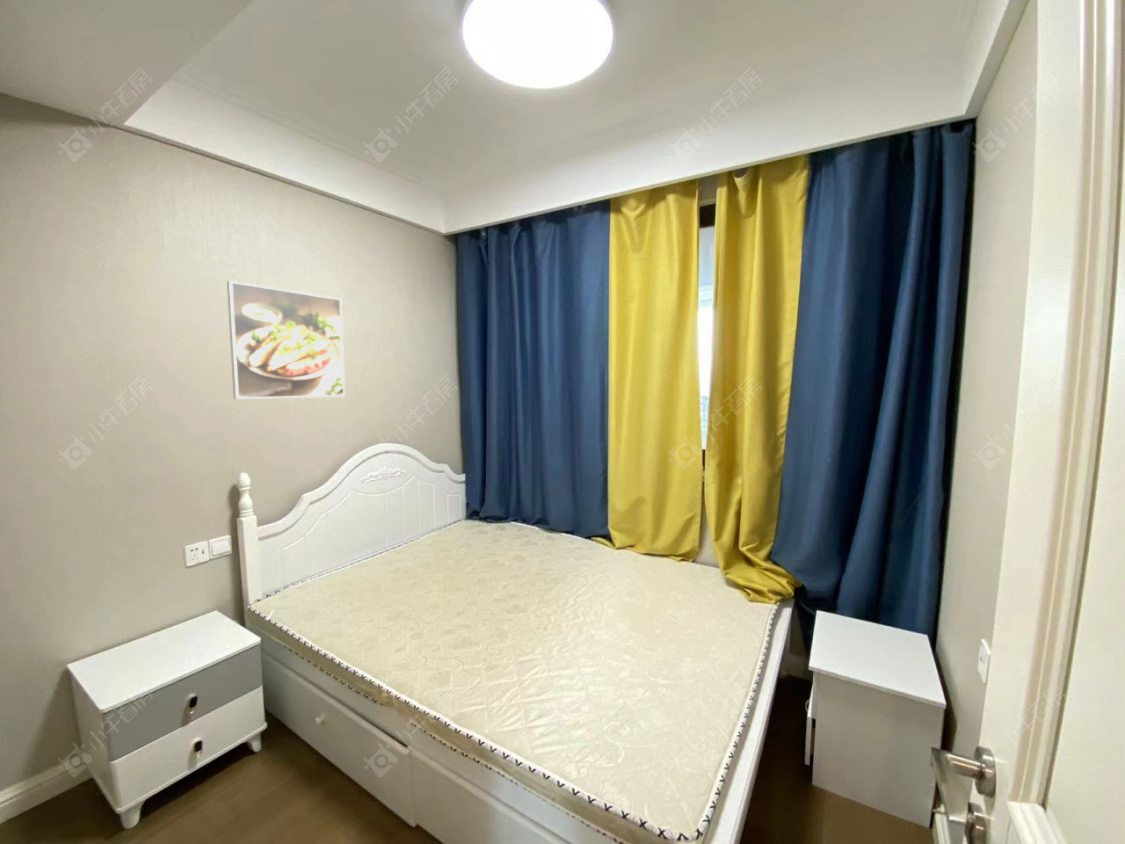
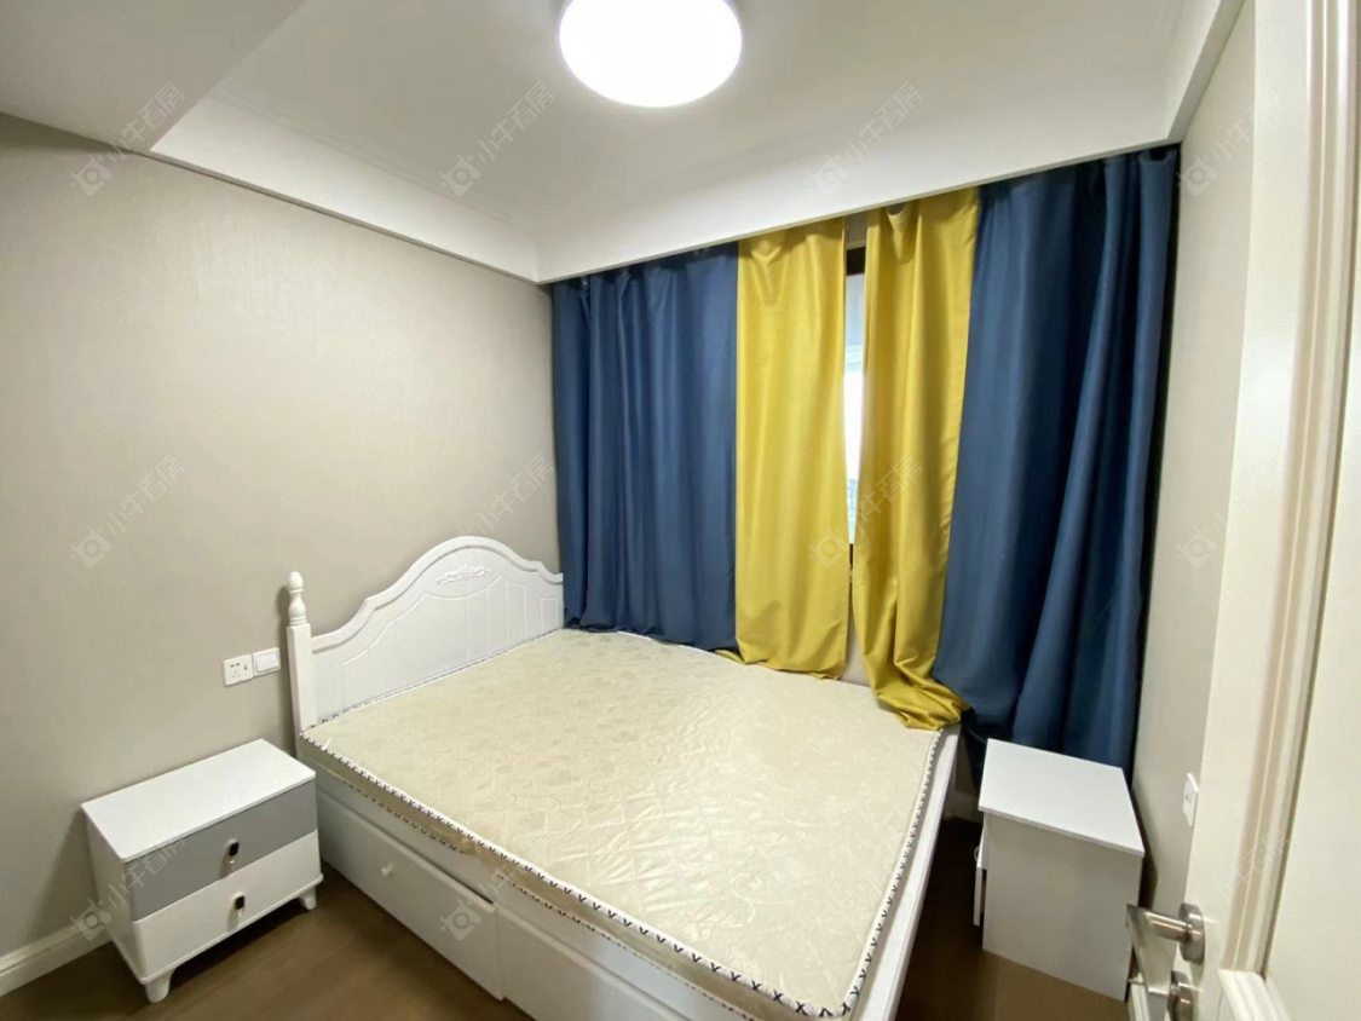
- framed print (291, 344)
